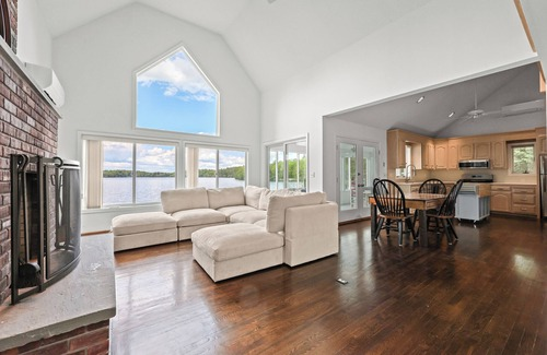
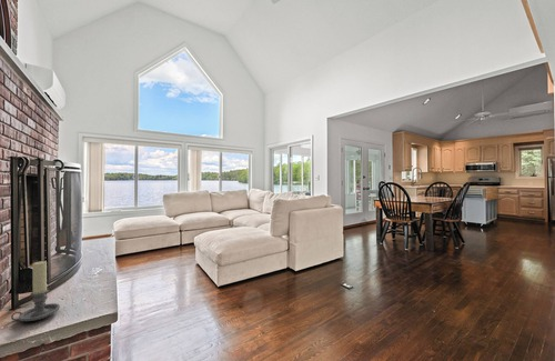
+ candle holder (36, 289)
